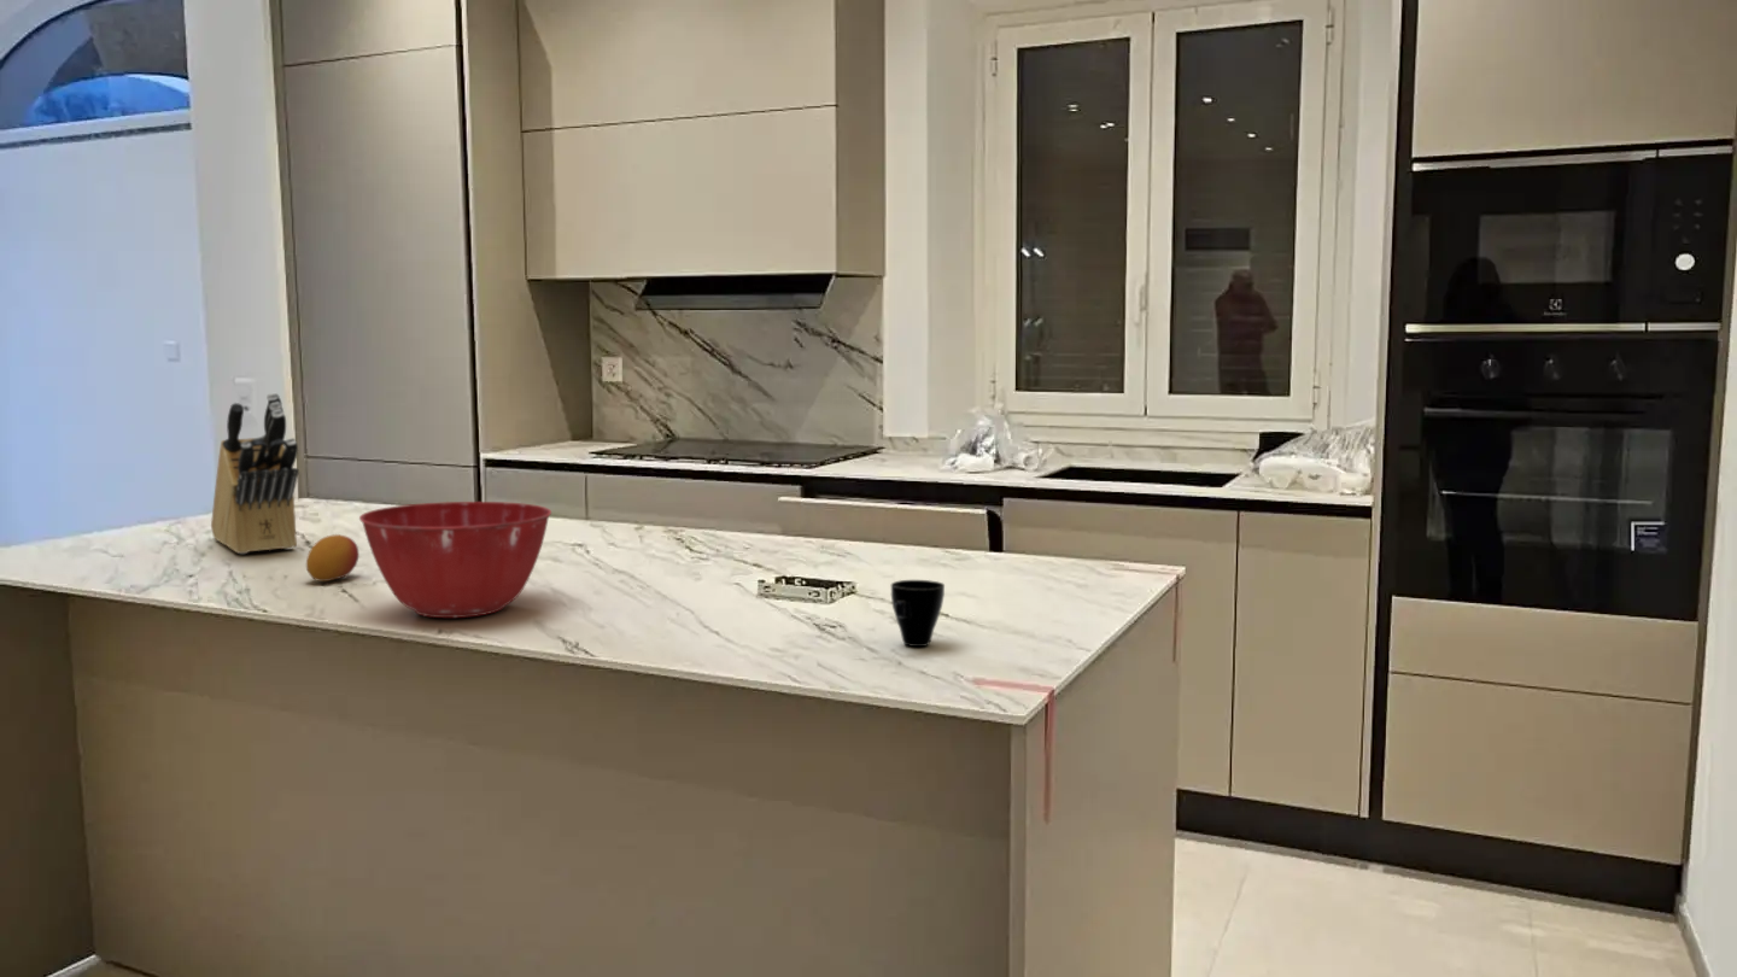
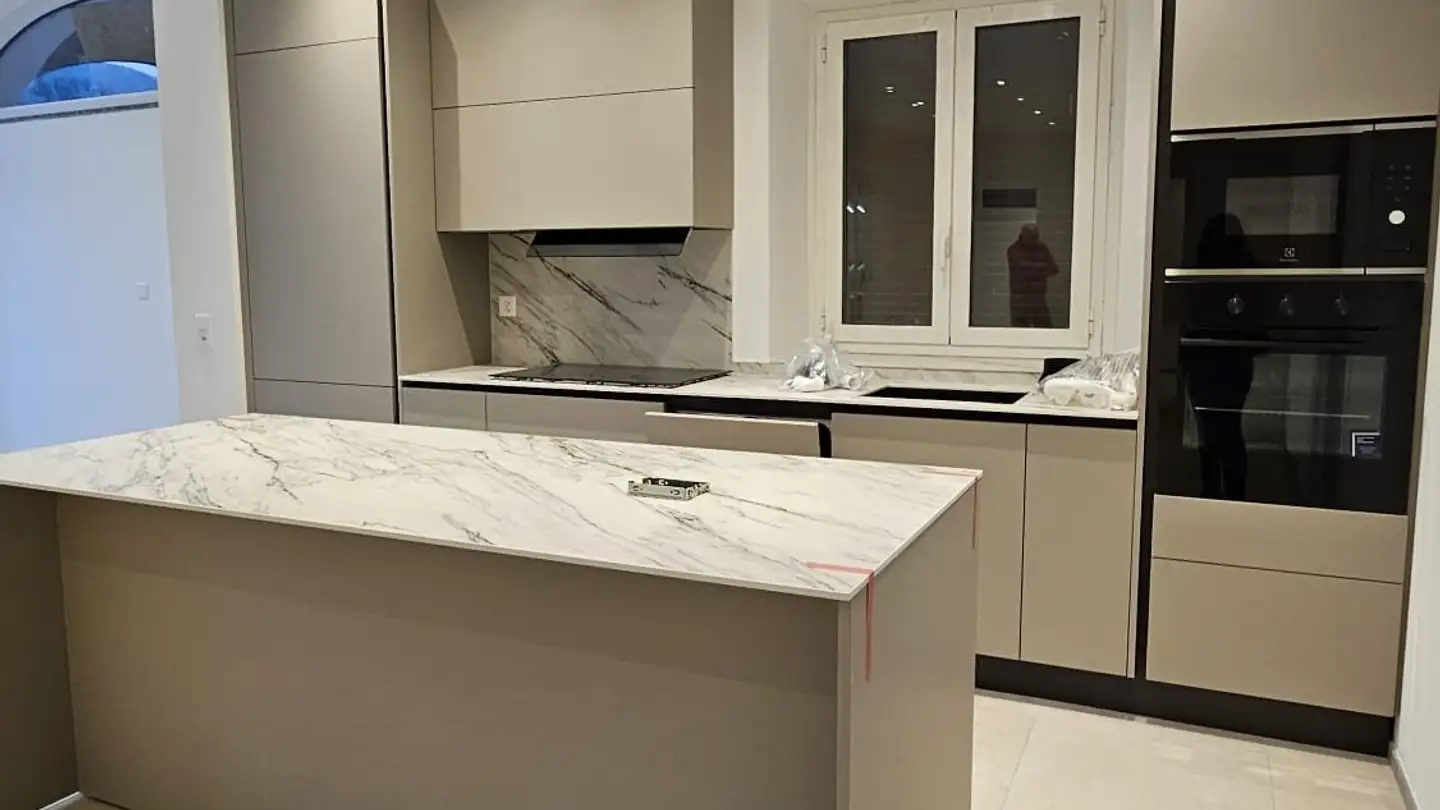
- mixing bowl (458, 560)
- cup (913, 615)
- fruit (332, 557)
- knife block (252, 469)
